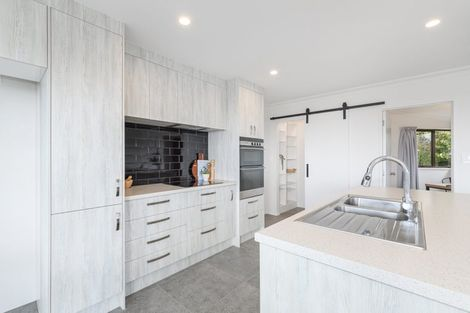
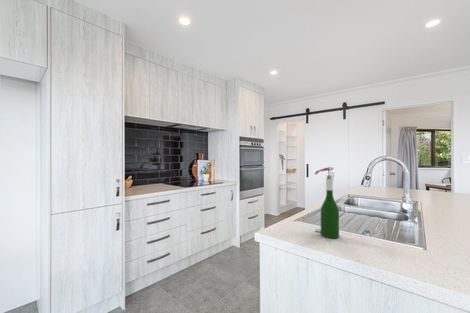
+ wine bottle (325, 199)
